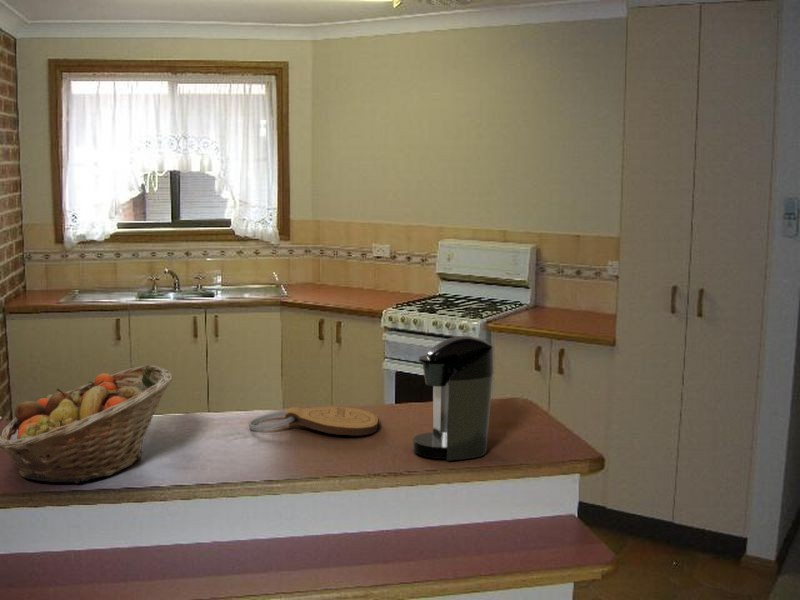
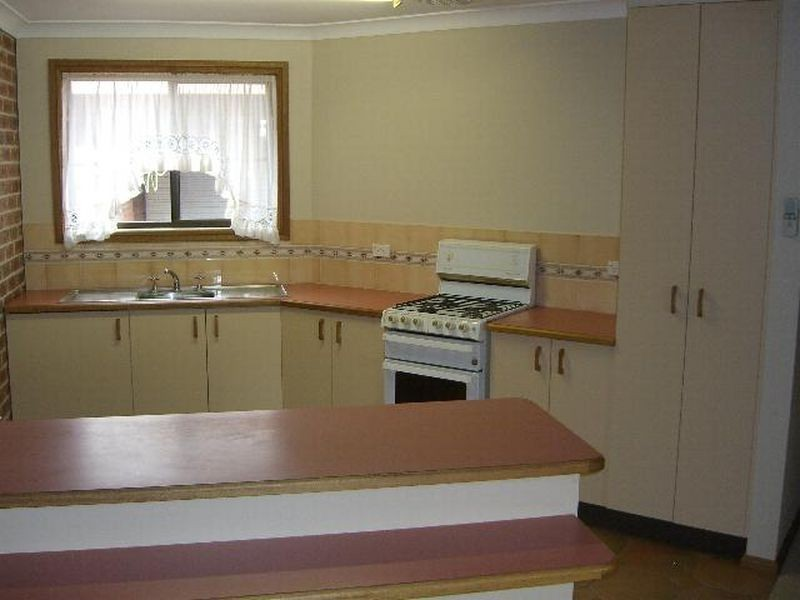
- coffee maker (452, 389)
- fruit basket (88, 418)
- key chain (313, 418)
